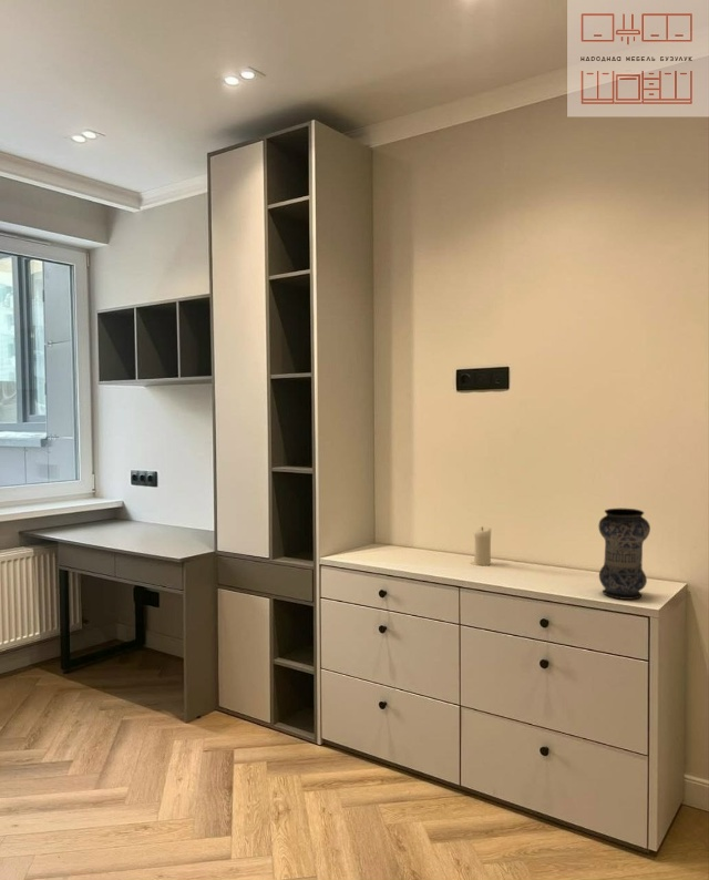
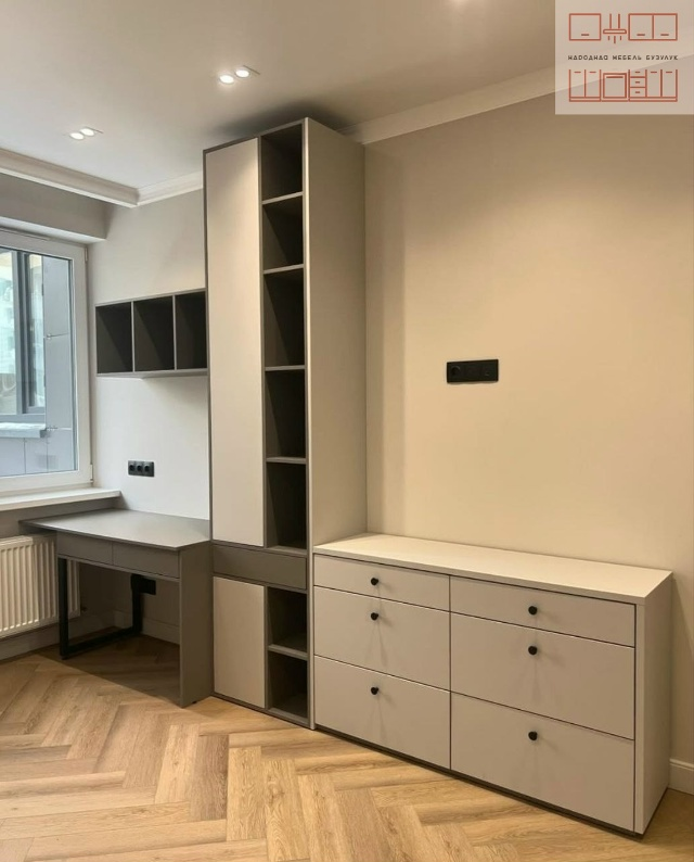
- vase (623, 552)
- candle (481, 545)
